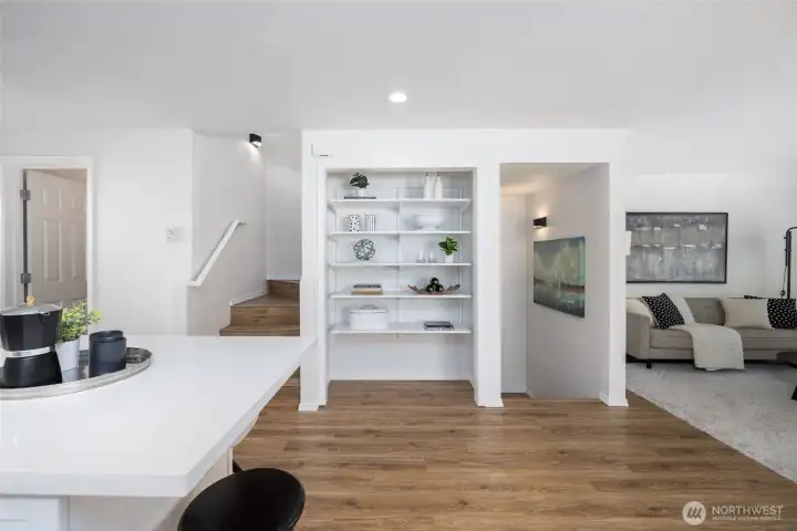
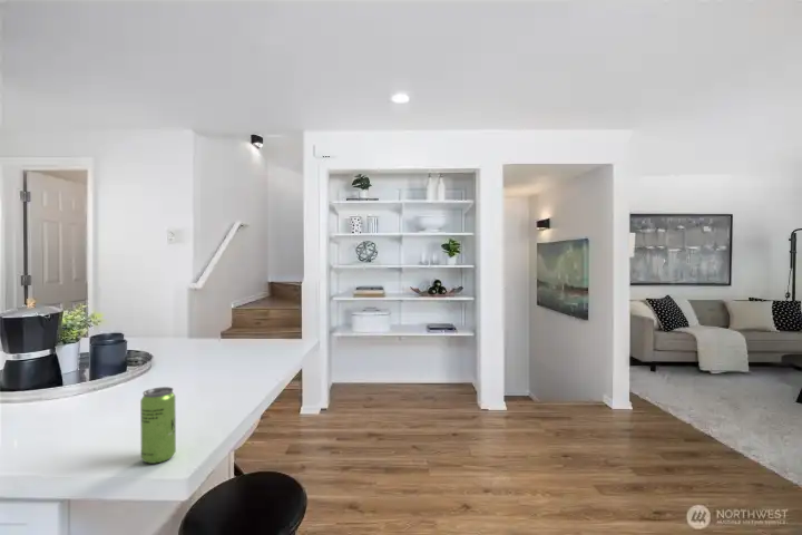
+ beverage can (158, 424)
